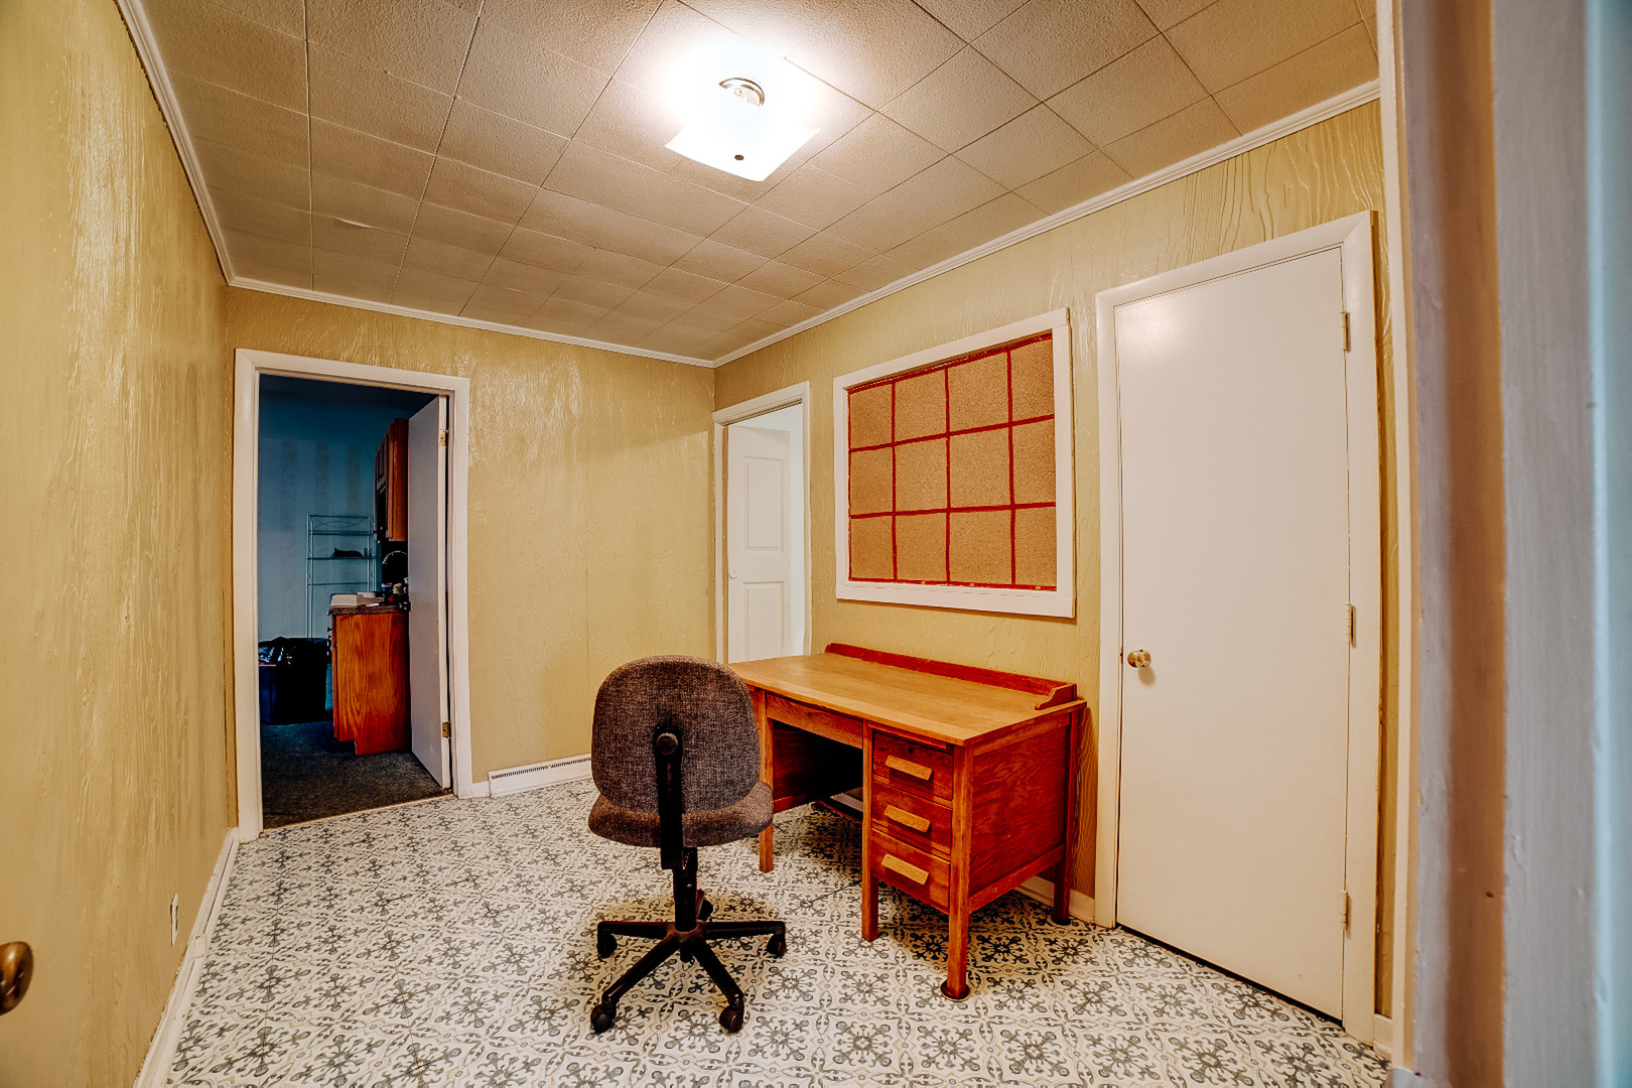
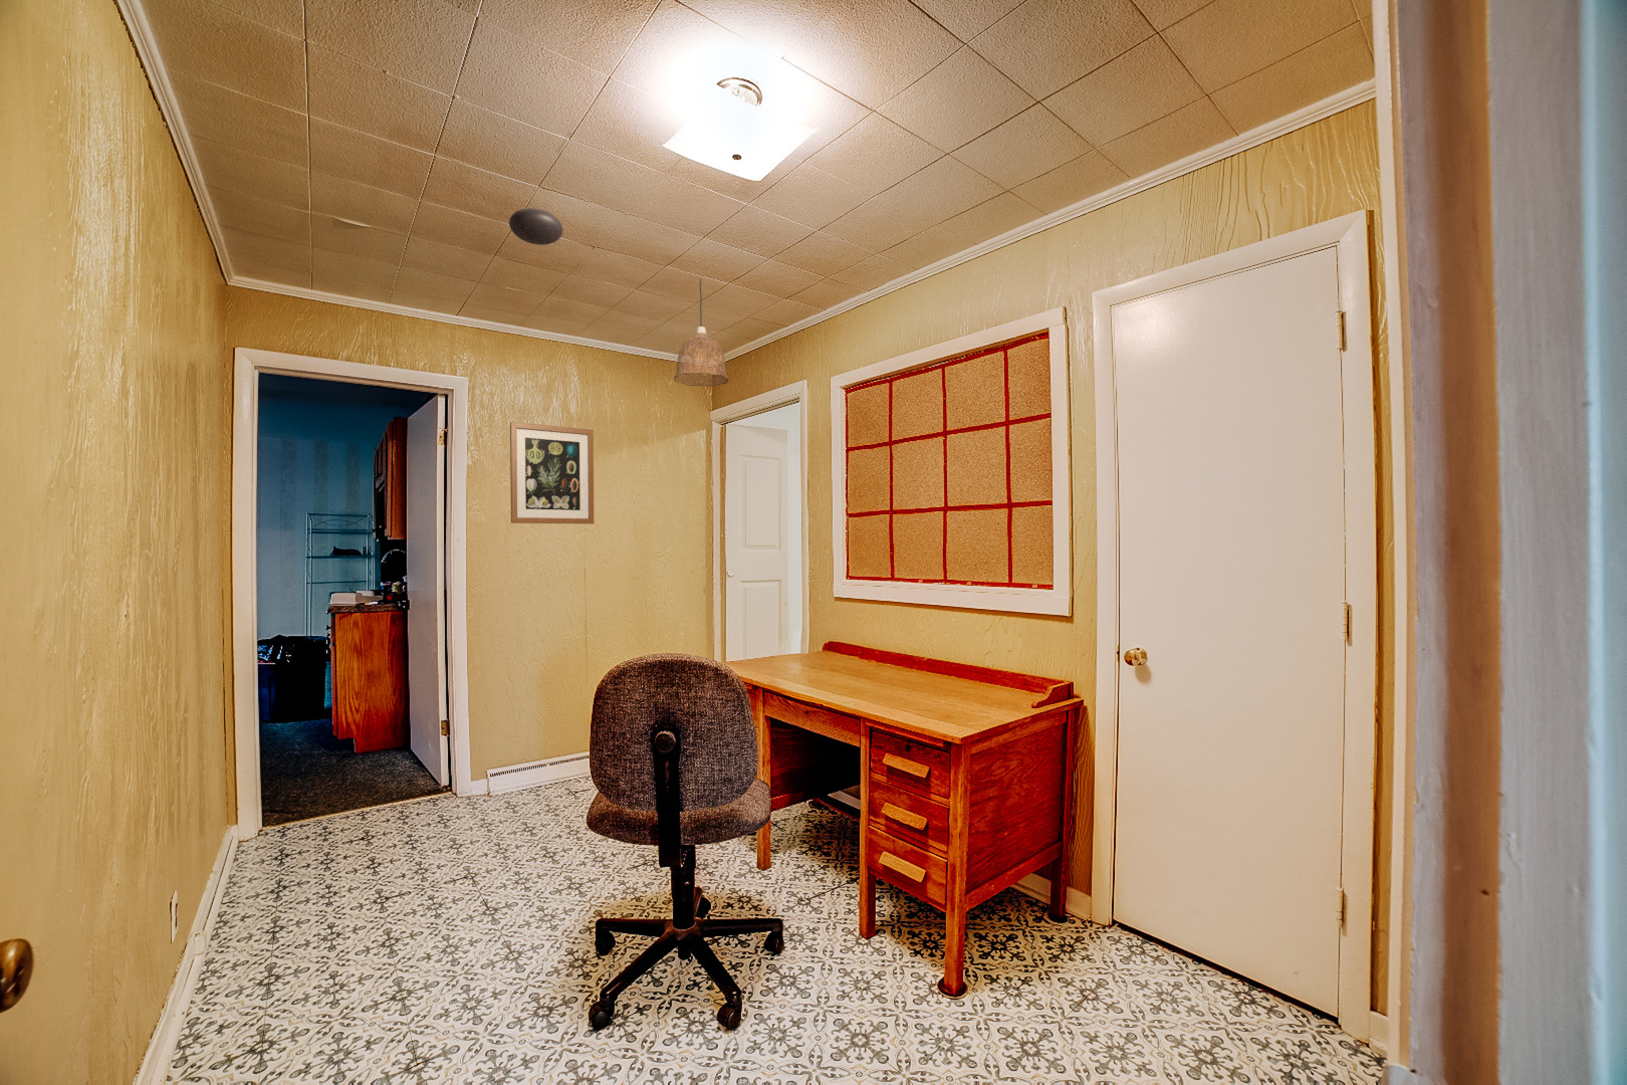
+ ceiling light (510, 222)
+ wall art (553, 475)
+ pendant lamp (700, 329)
